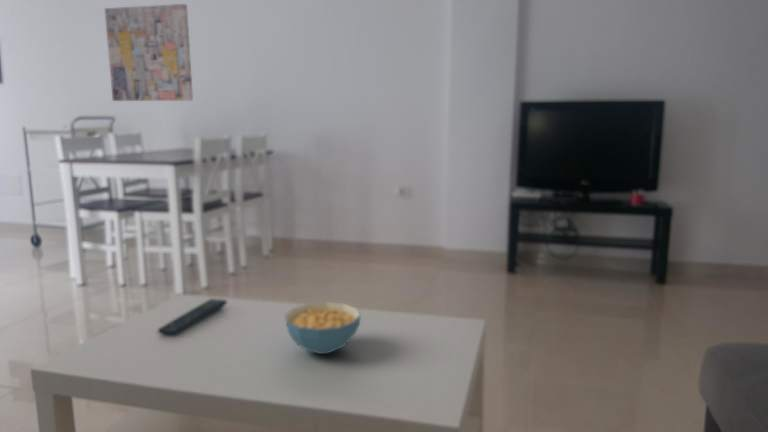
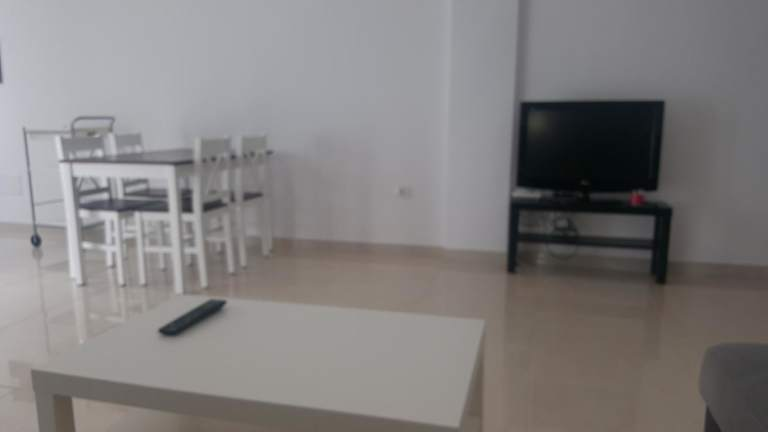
- wall art (148, 54)
- cereal bowl (323, 332)
